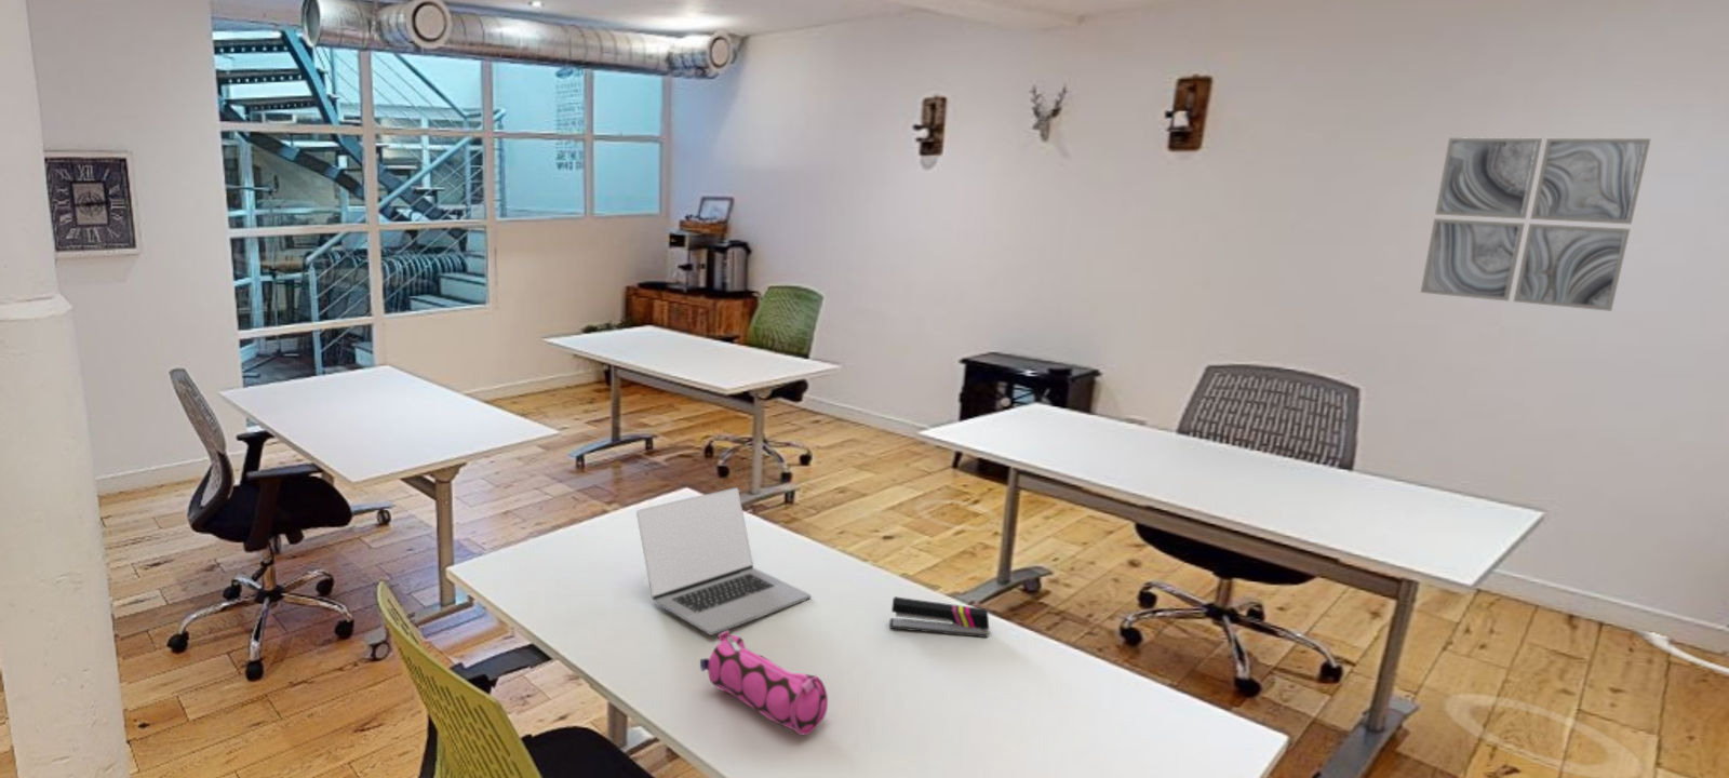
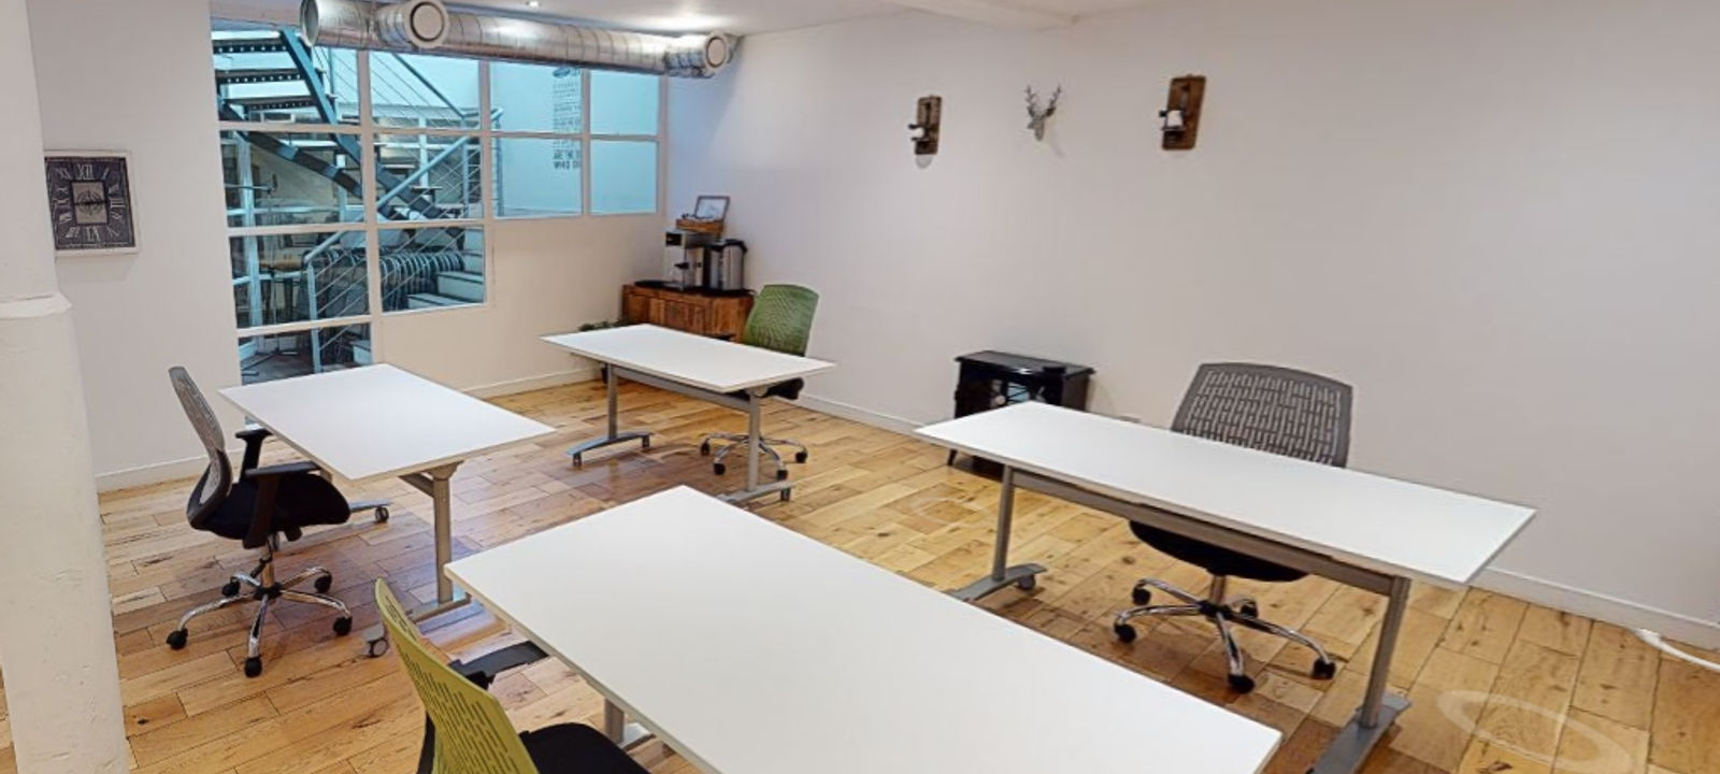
- wall art (1525, 218)
- stapler (939, 616)
- laptop (726, 555)
- pencil case (765, 680)
